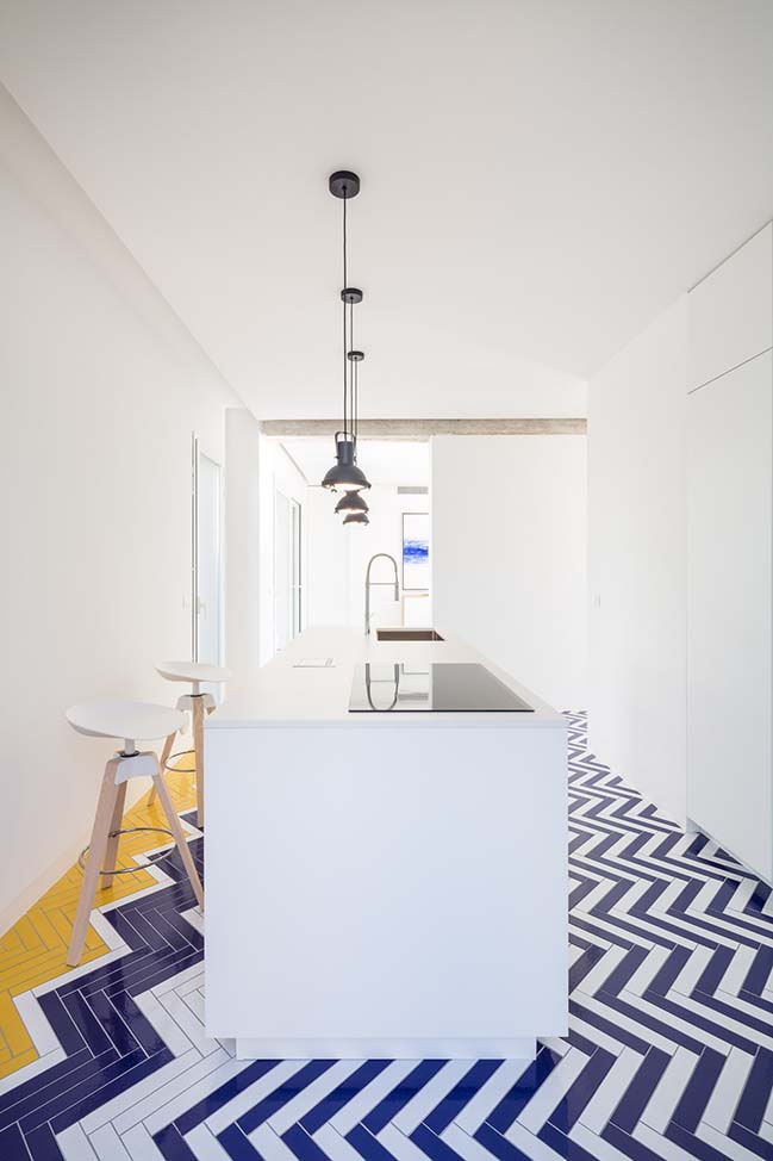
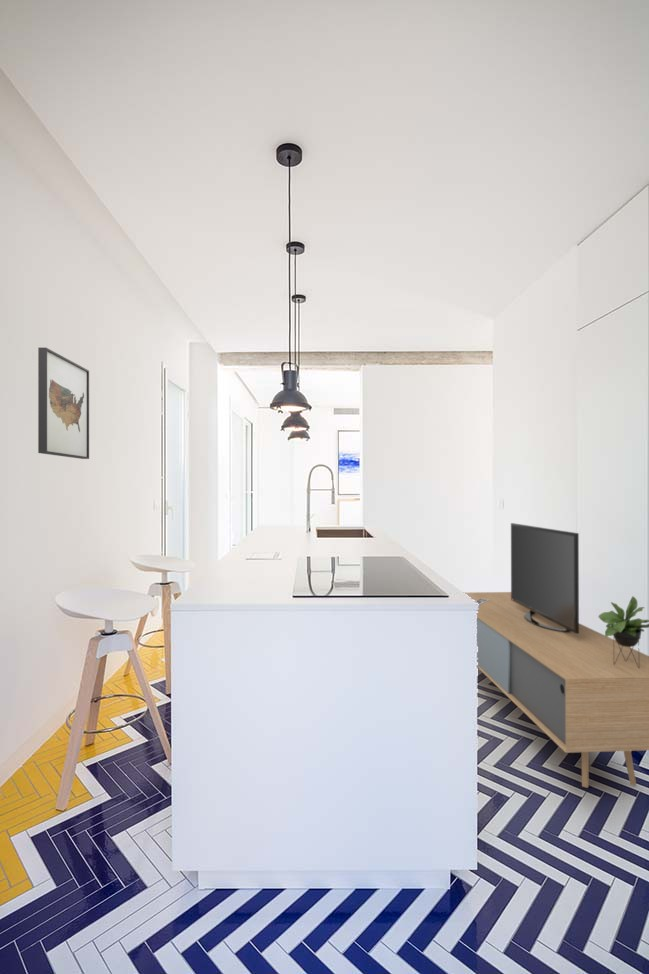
+ media console (533, 619)
+ wall art (66, 408)
